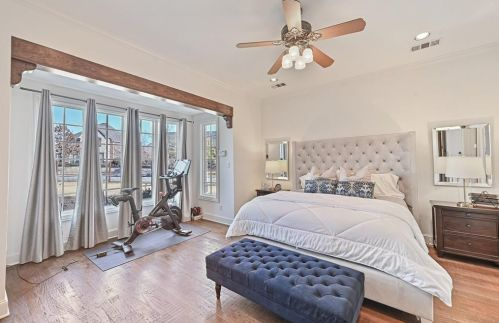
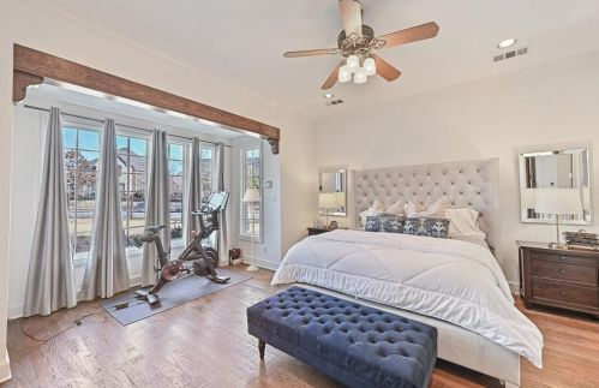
+ floor lamp (252, 228)
